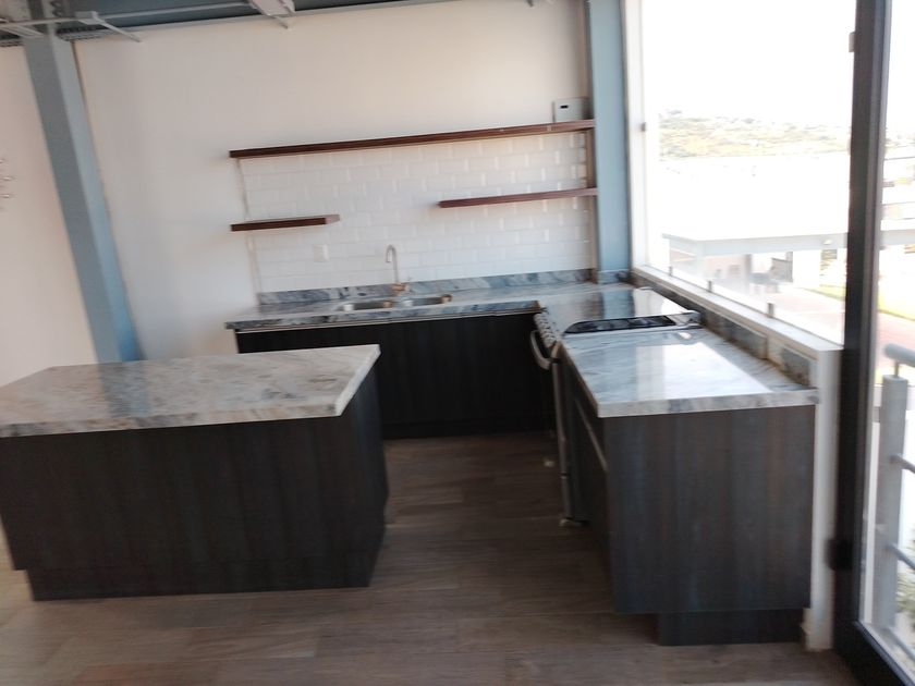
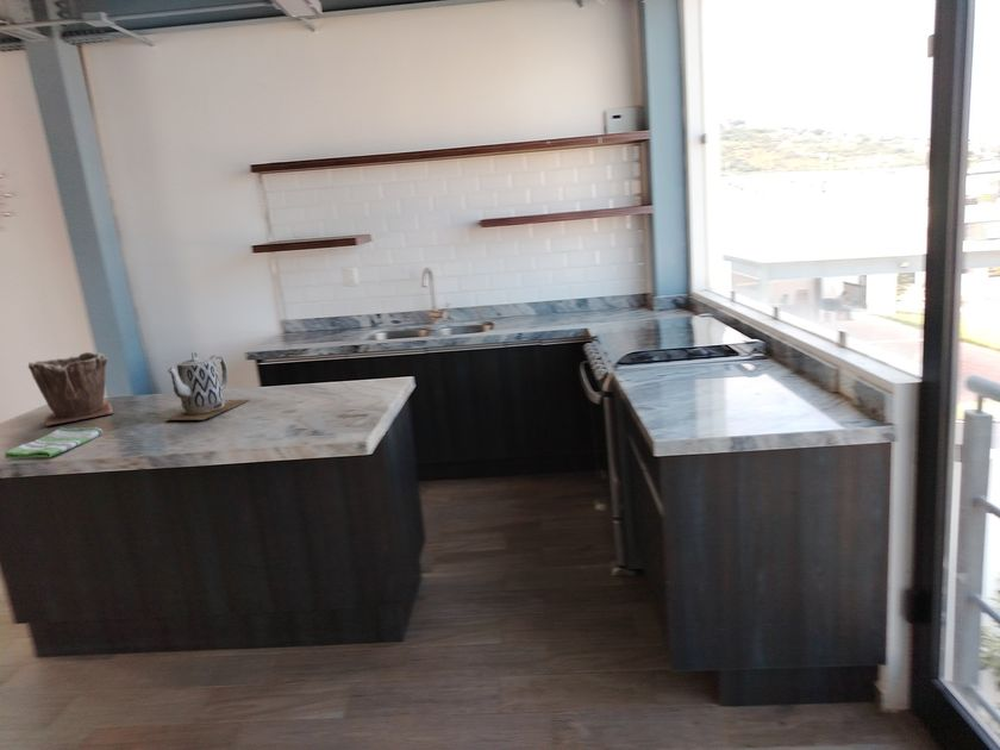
+ dish towel (55, 442)
+ teapot (202, 380)
+ plant pot (73, 386)
